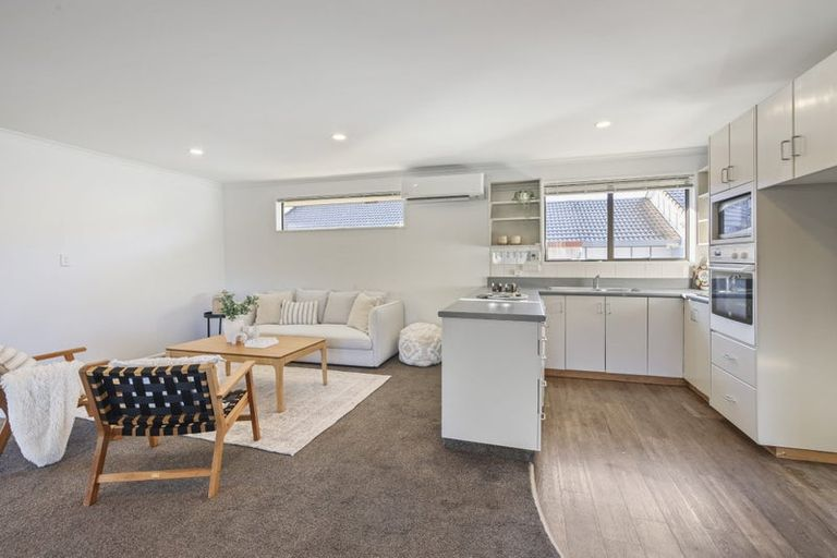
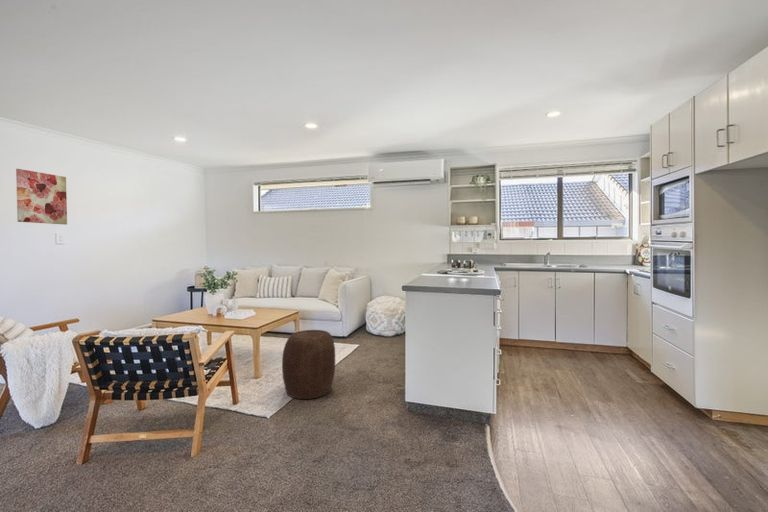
+ wall art (43, 198)
+ stool (309, 361)
